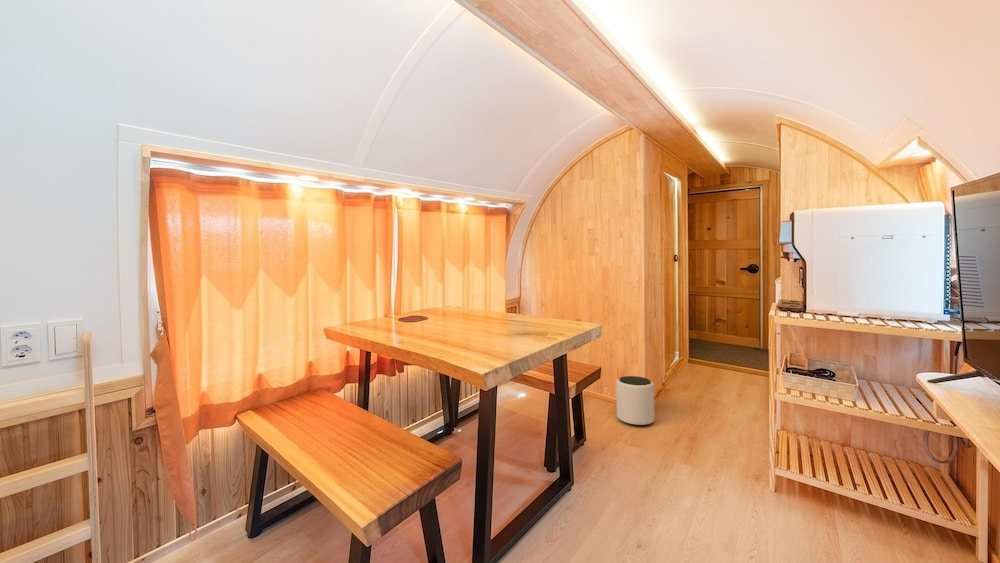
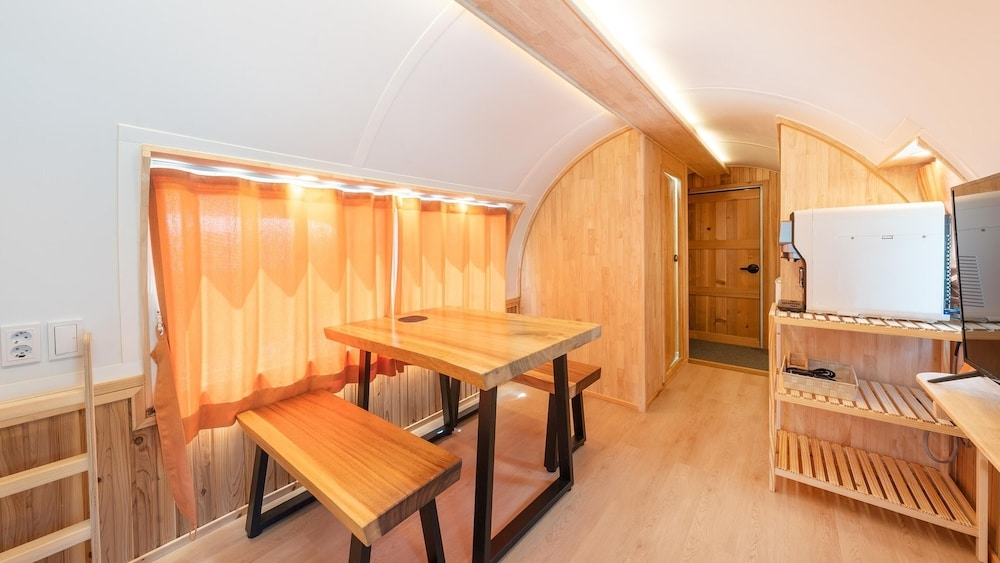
- plant pot (635, 399)
